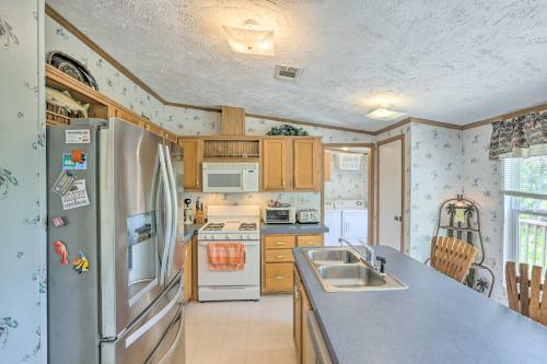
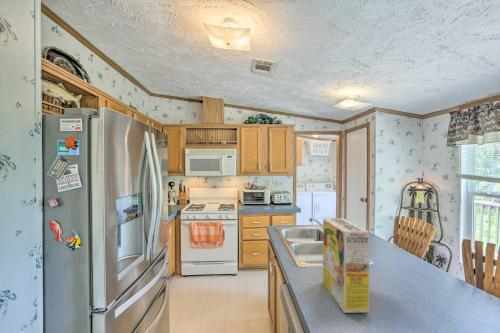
+ cereal box (343, 260)
